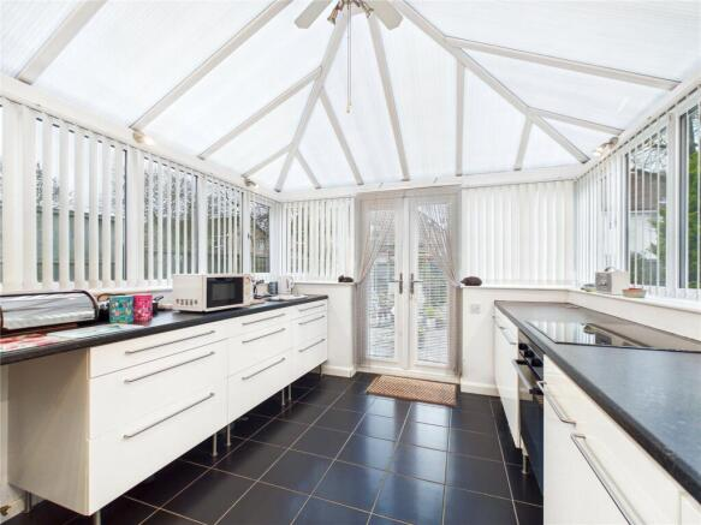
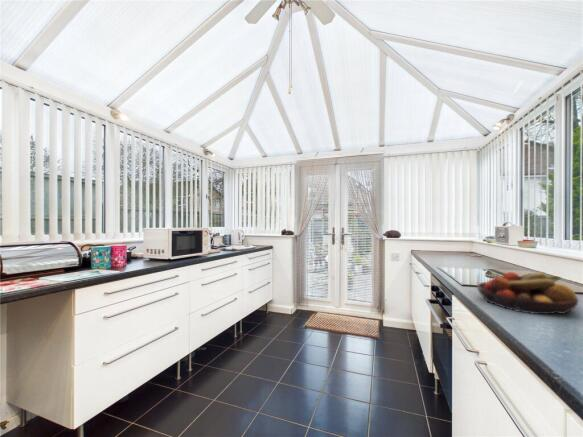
+ fruit bowl (522, 287)
